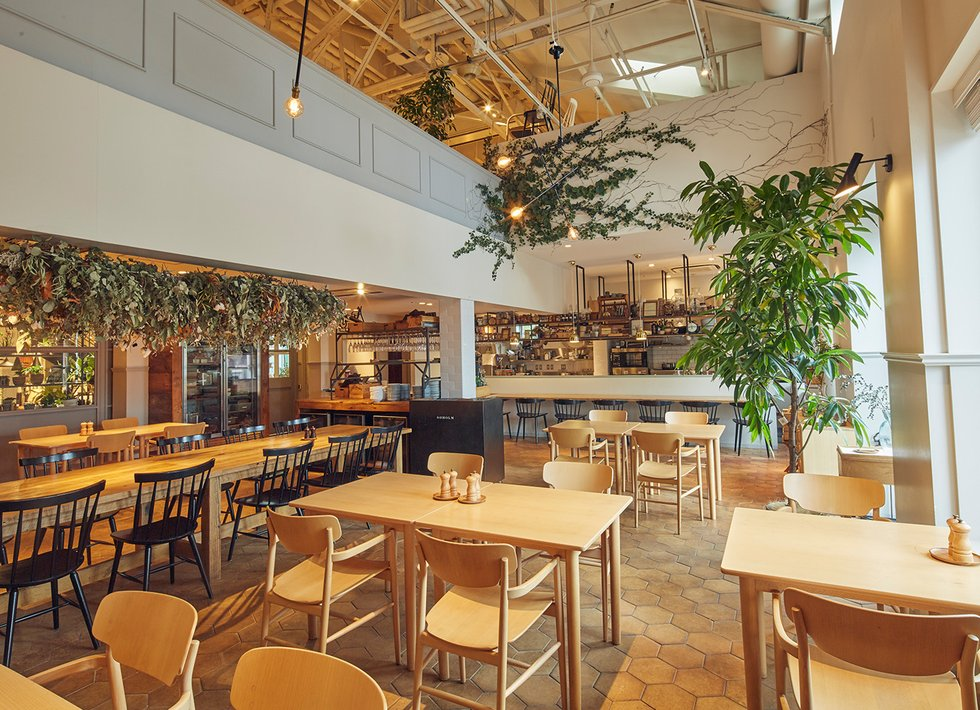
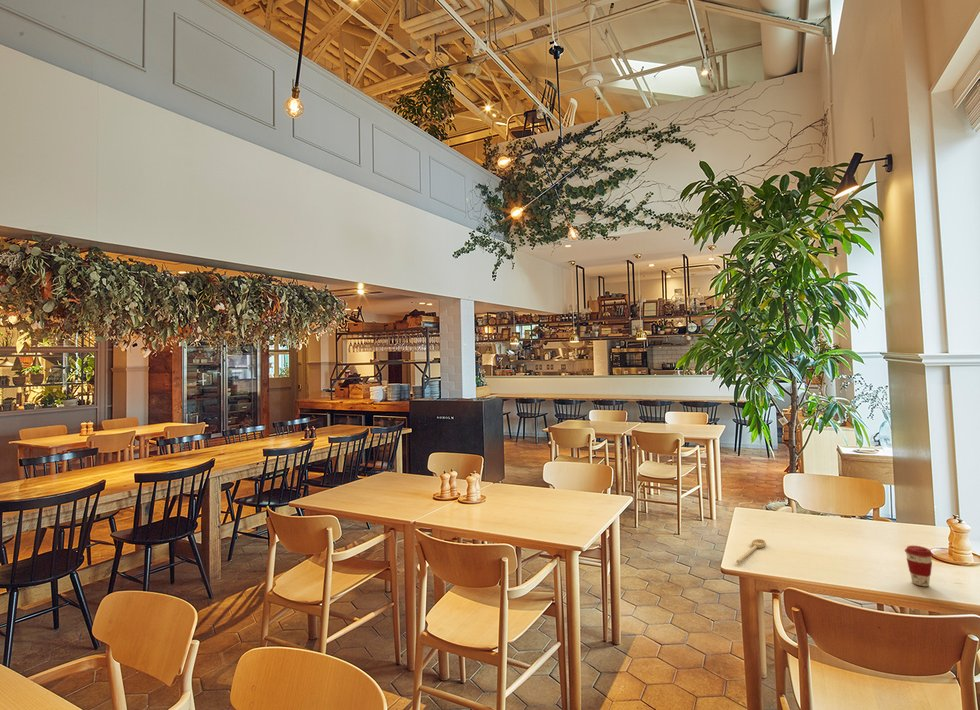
+ coffee cup (919, 566)
+ spoon (750, 550)
